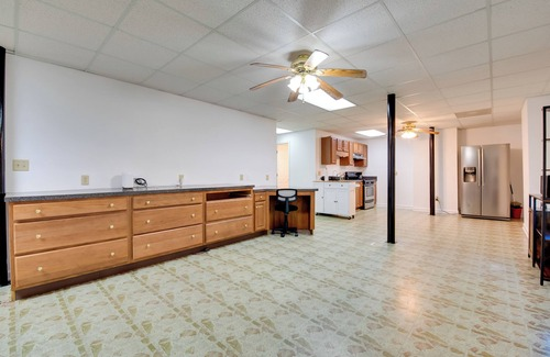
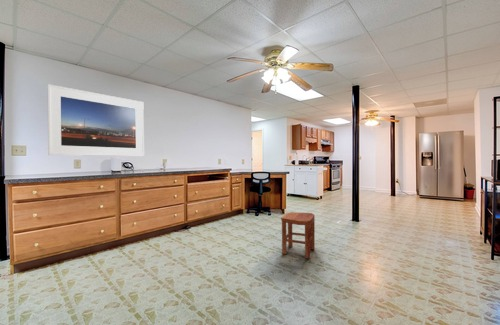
+ stool (298, 233)
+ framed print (102, 125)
